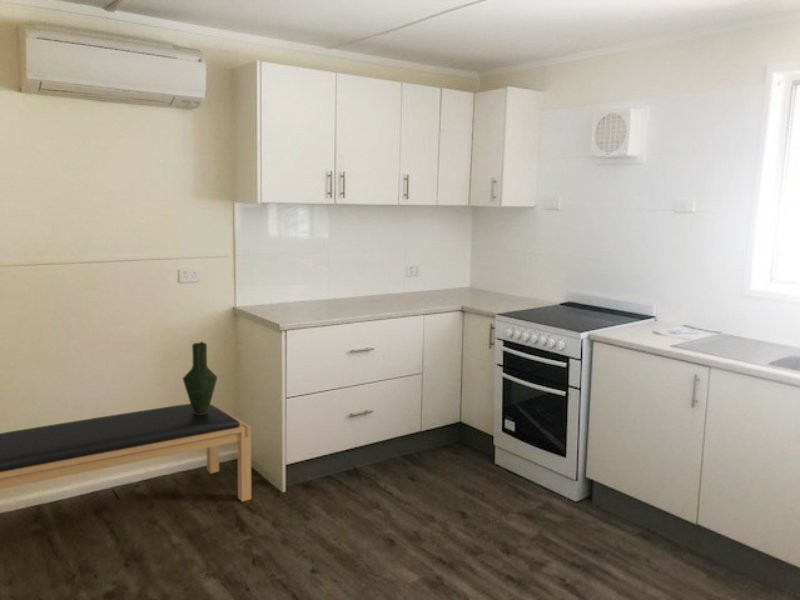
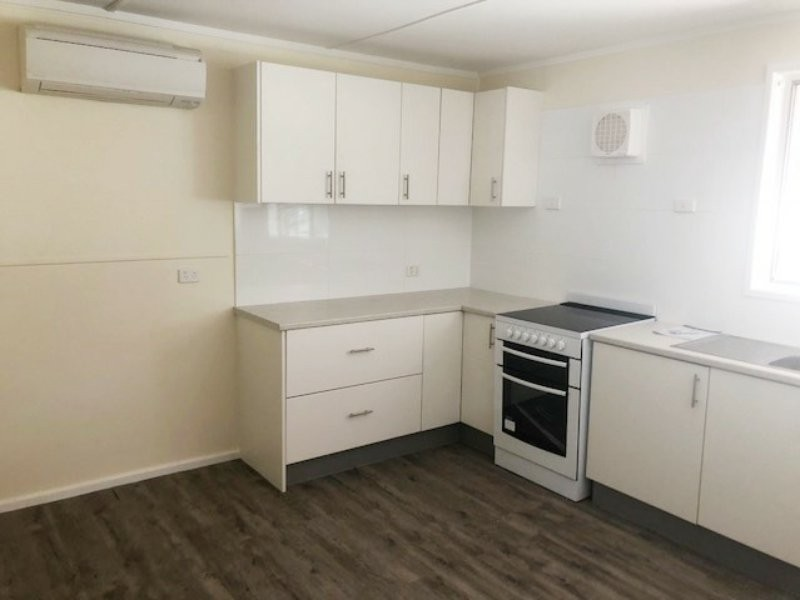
- bench (111, 466)
- vase (200, 378)
